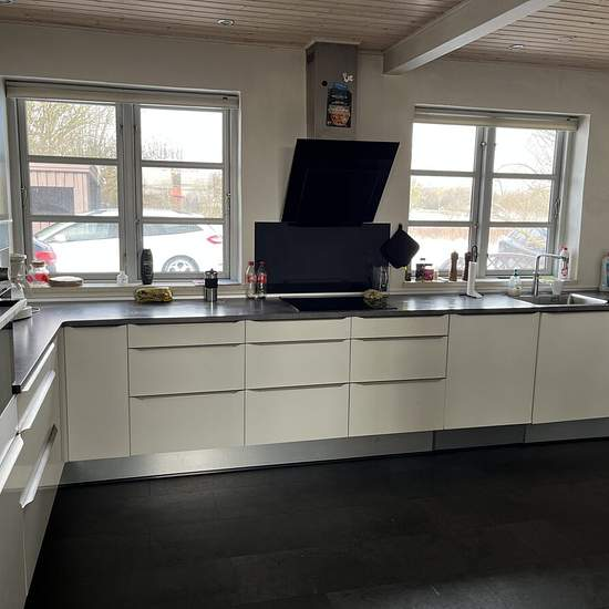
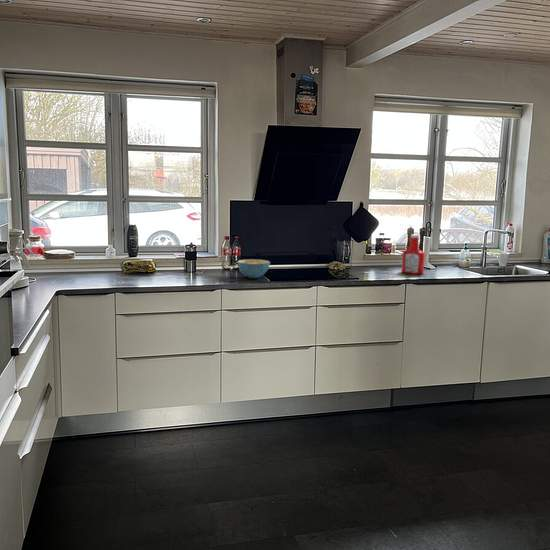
+ cereal bowl (253, 269)
+ soap bottle (413, 253)
